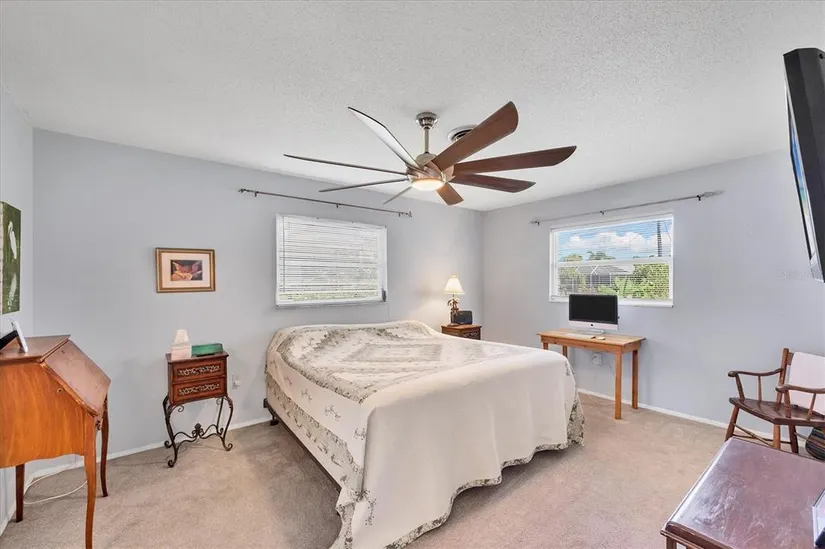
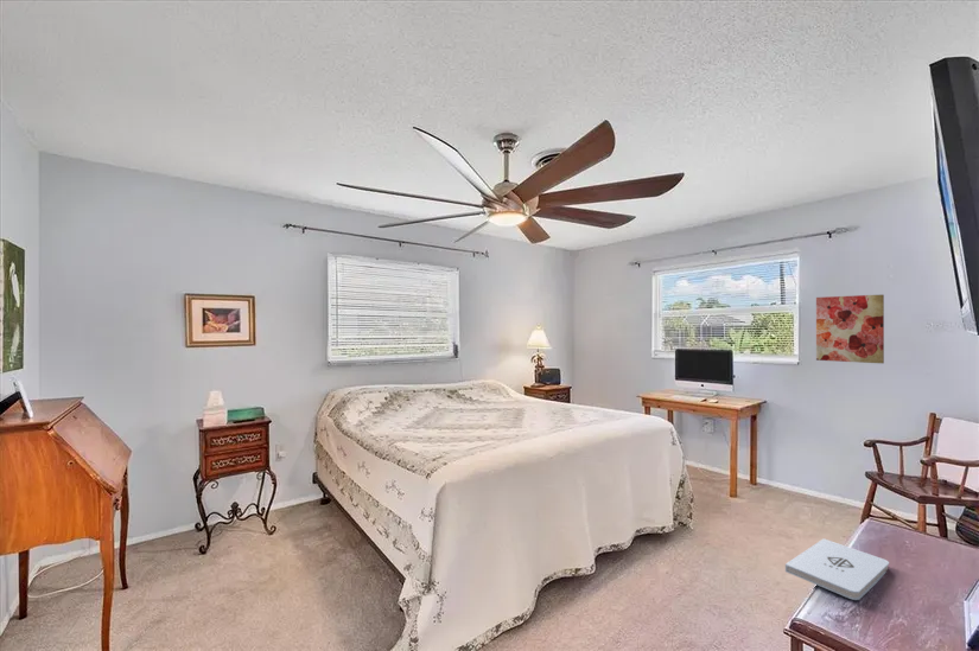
+ notepad (838, 566)
+ wall art (848, 328)
